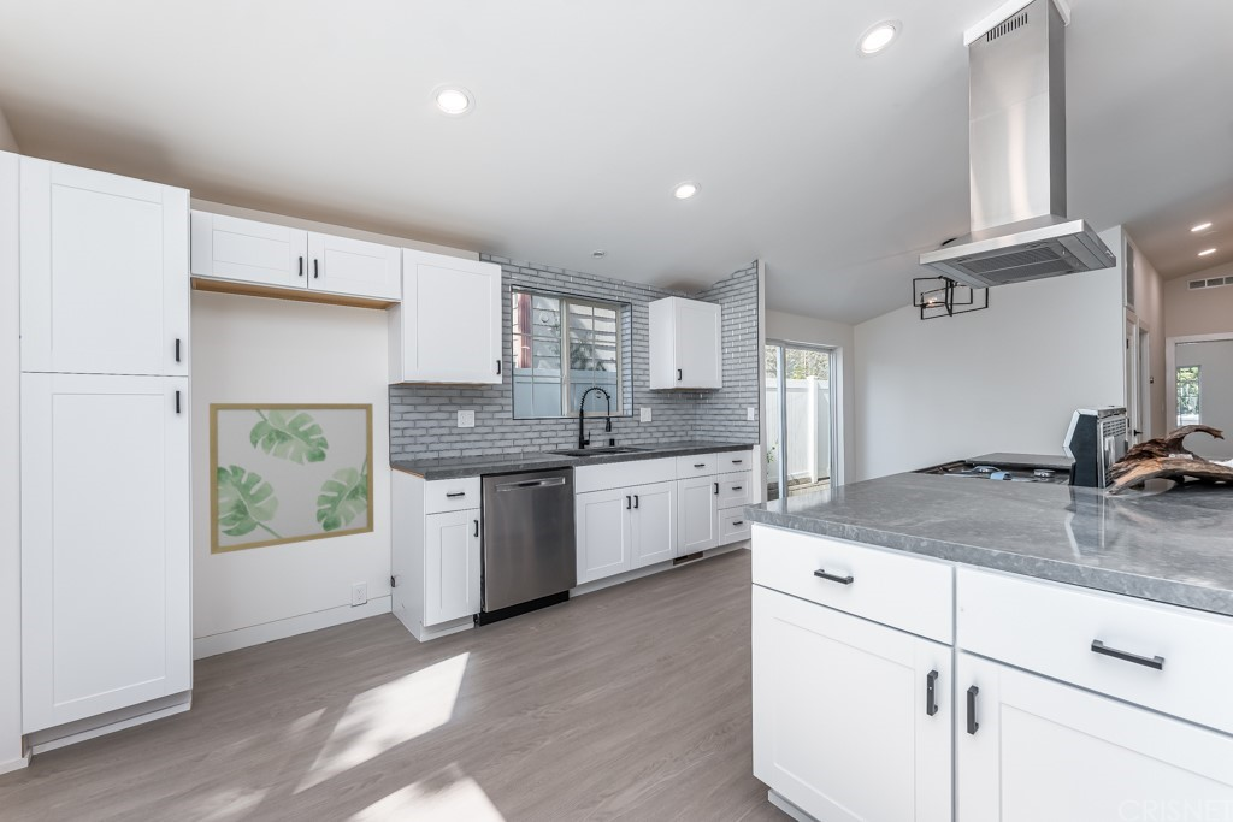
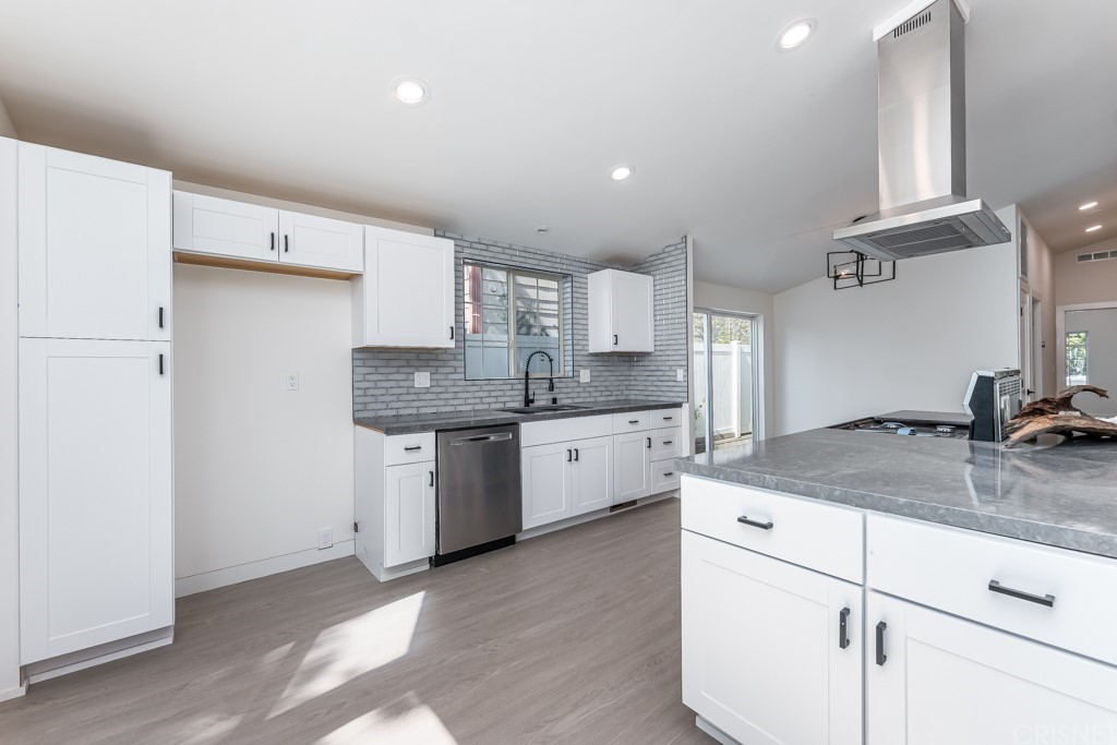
- wall art (297, 472)
